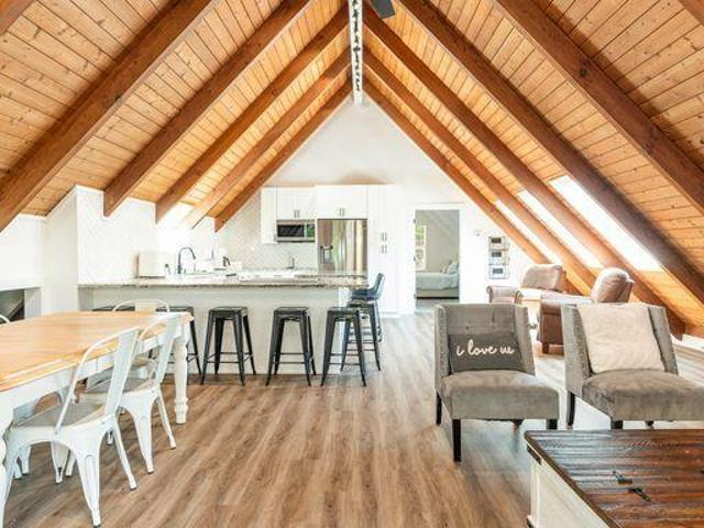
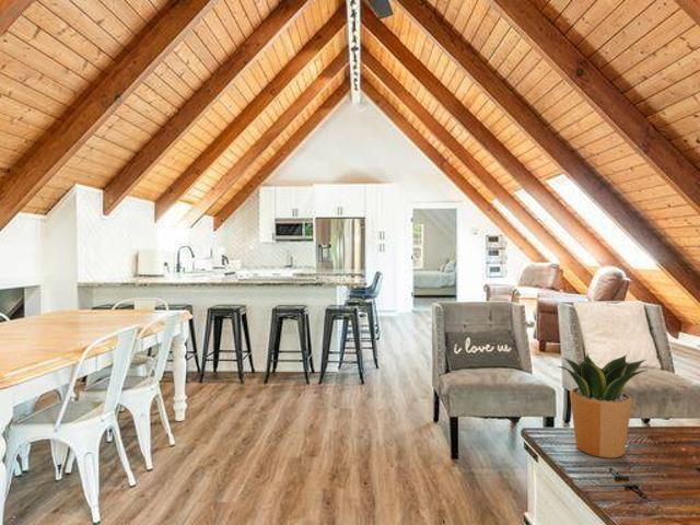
+ potted plant (606, 402)
